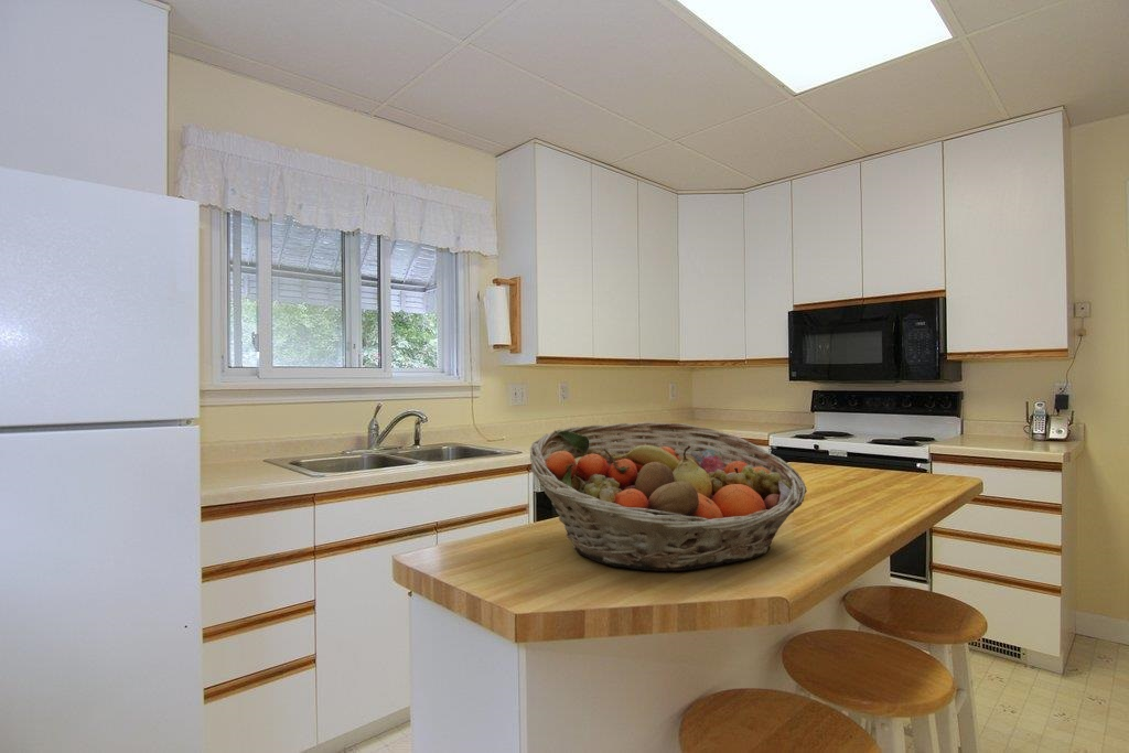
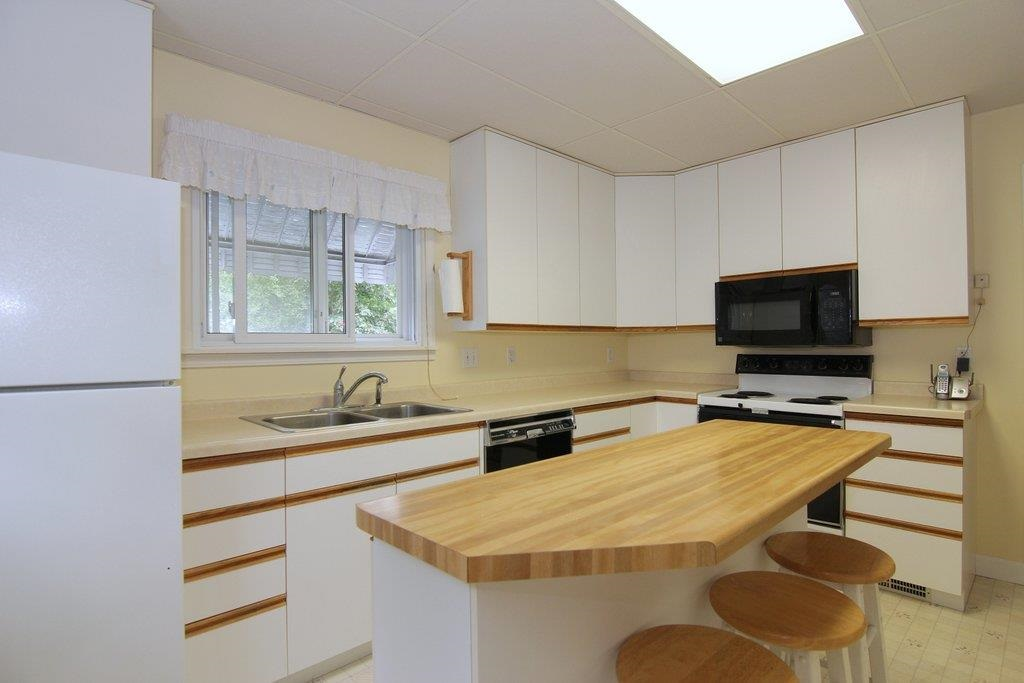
- fruit basket (665, 485)
